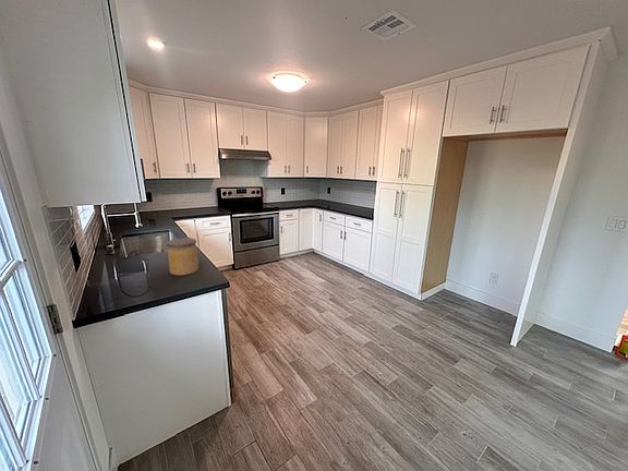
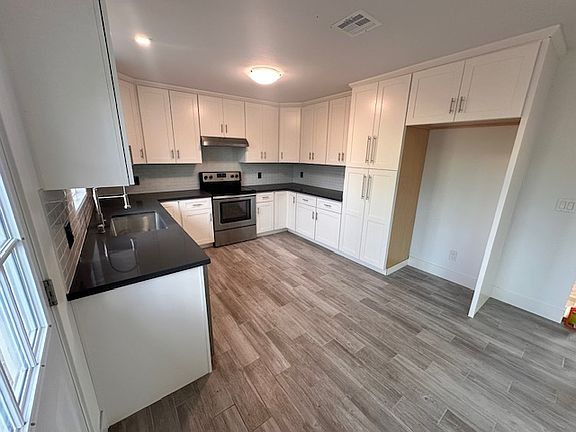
- jar (182, 255)
